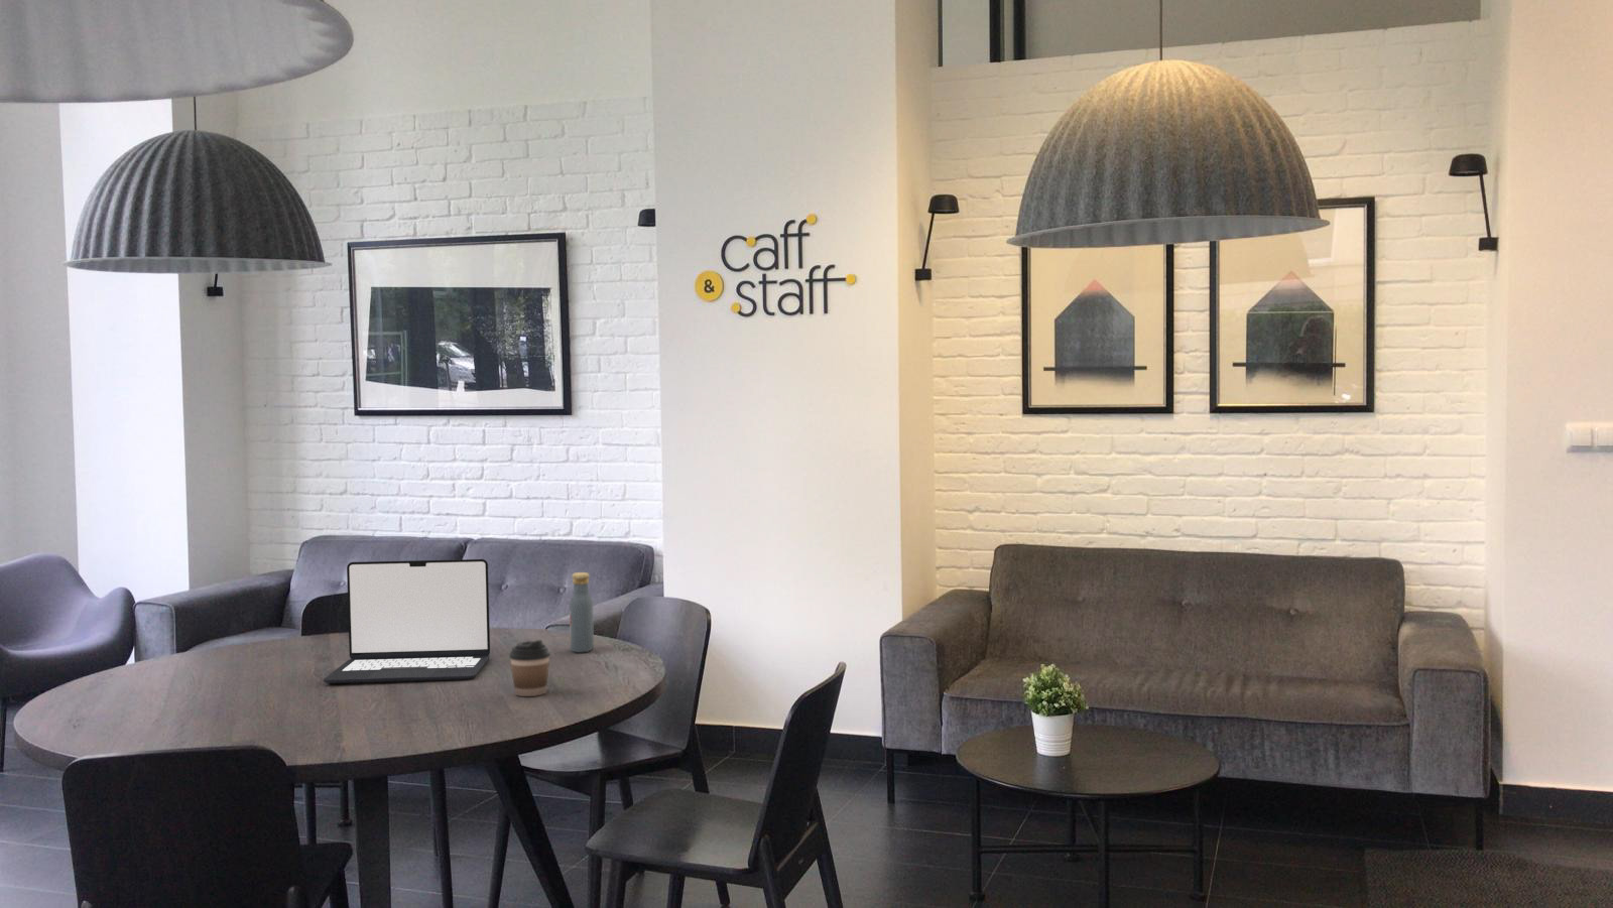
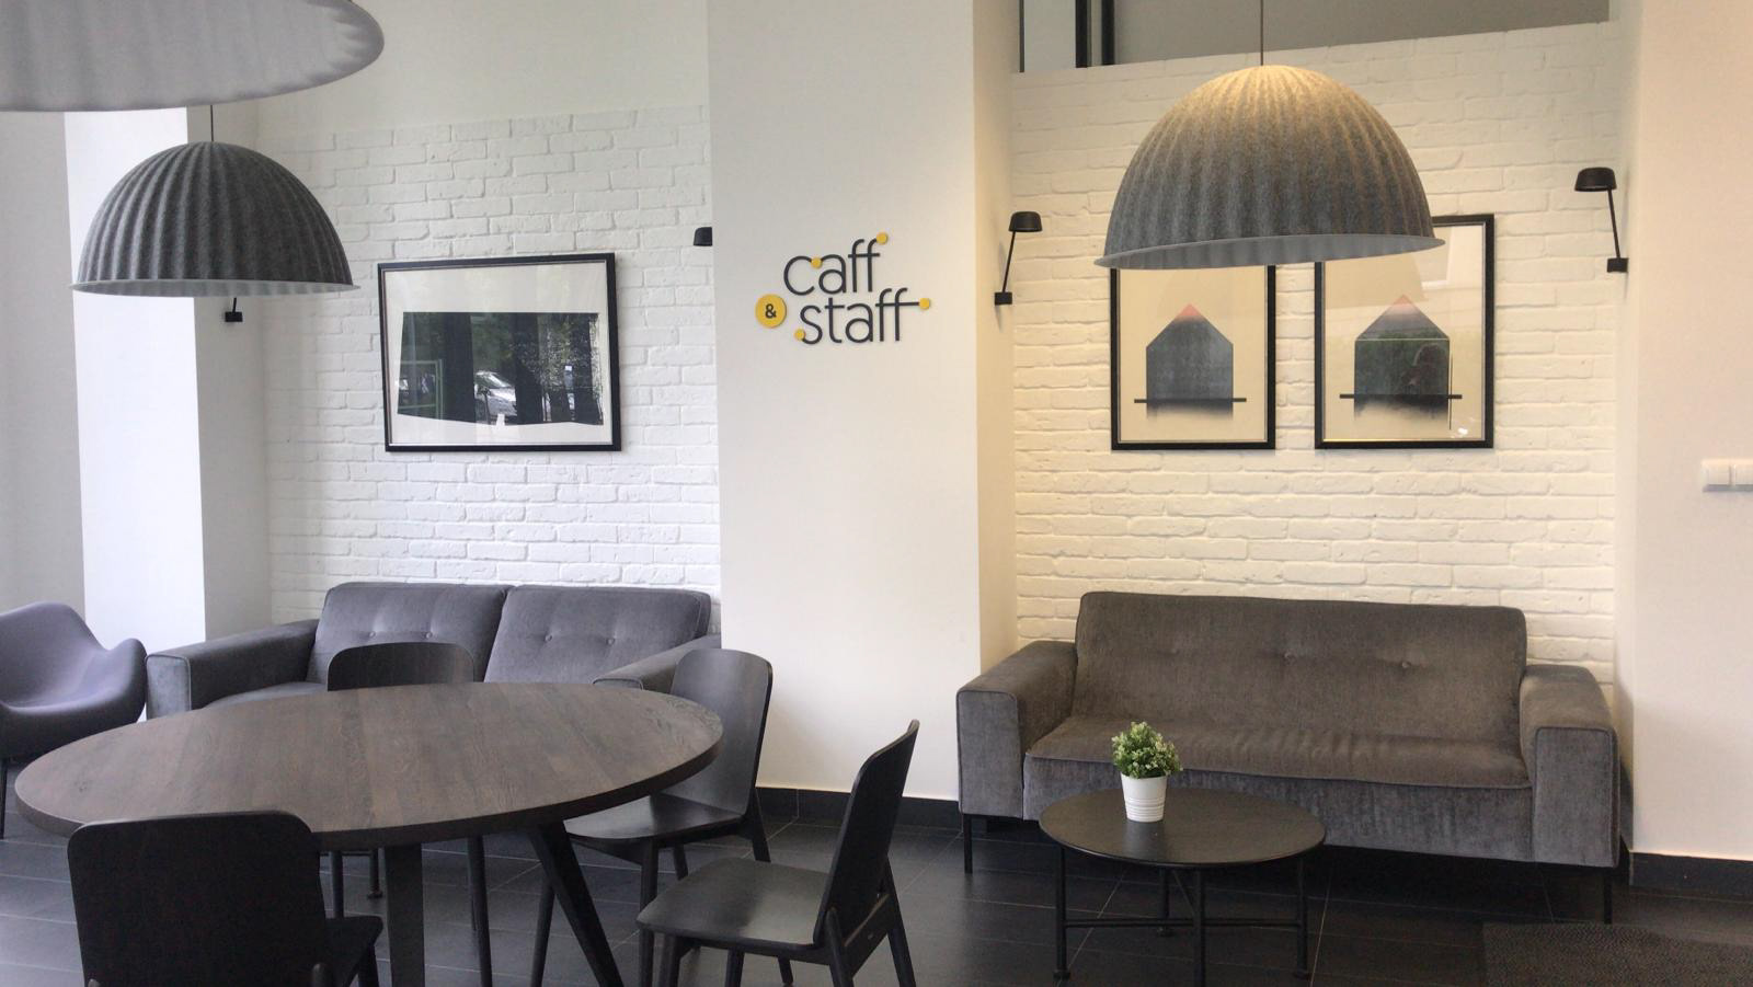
- vodka (581, 611)
- coffee cup (530, 667)
- laptop (409, 619)
